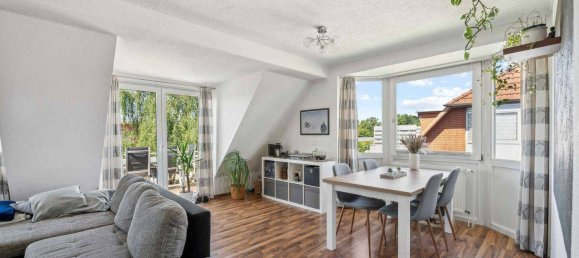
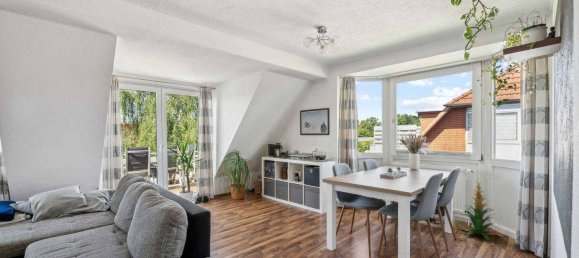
+ indoor plant (479, 207)
